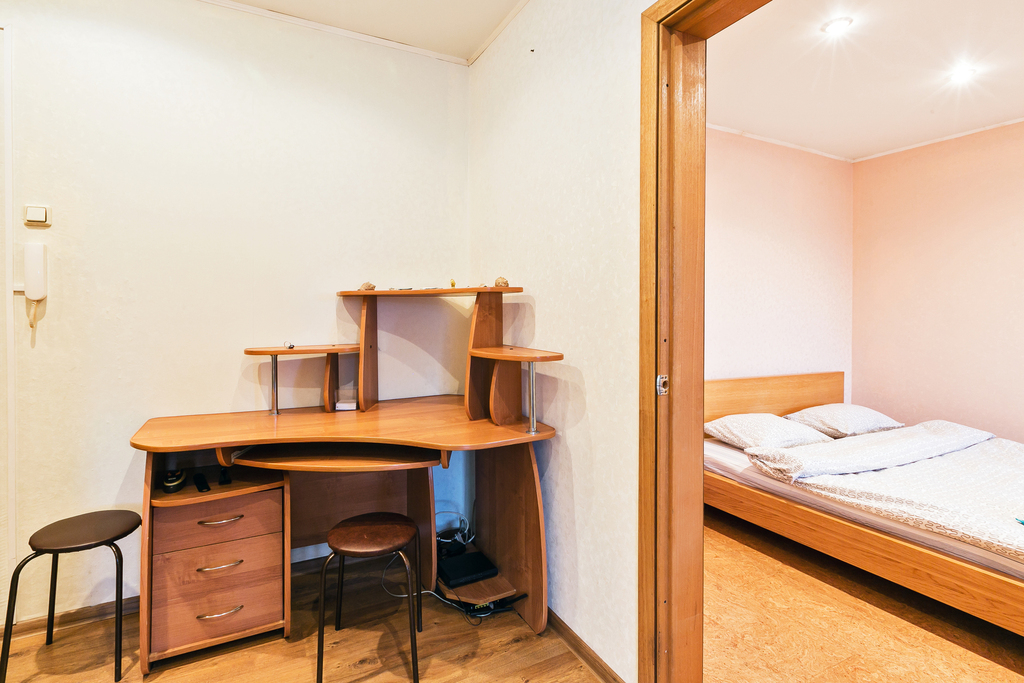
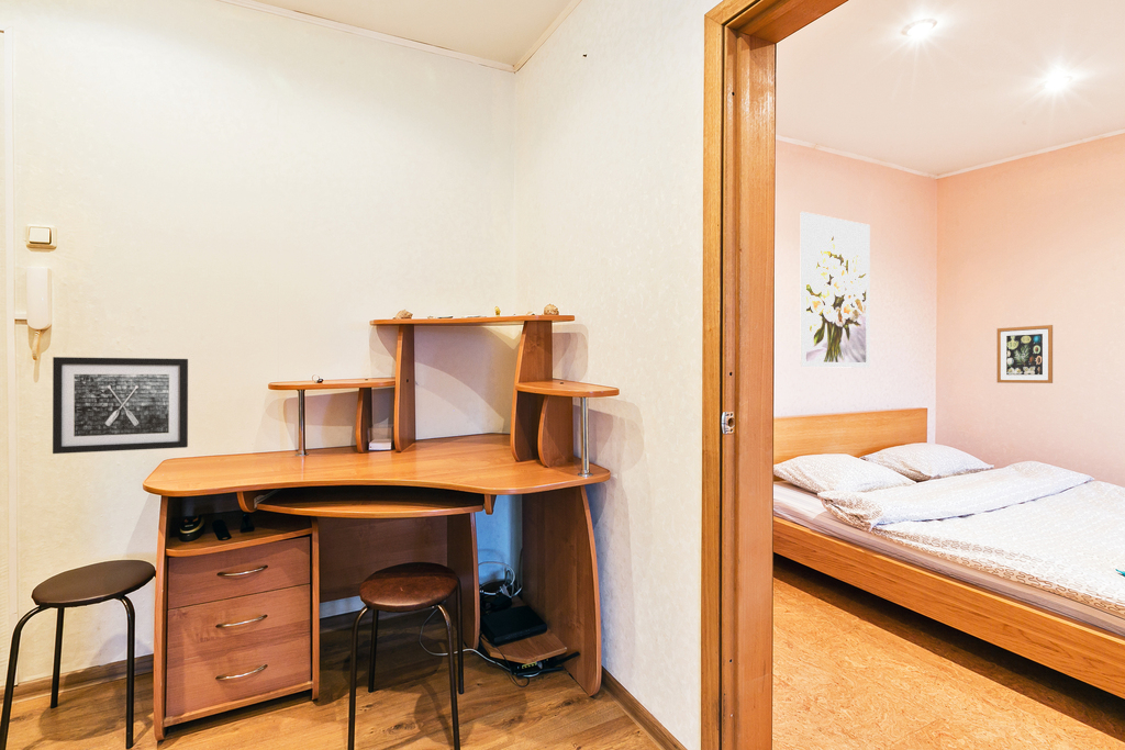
+ wall art (123, 403)
+ wall art (836, 292)
+ wall art (1023, 355)
